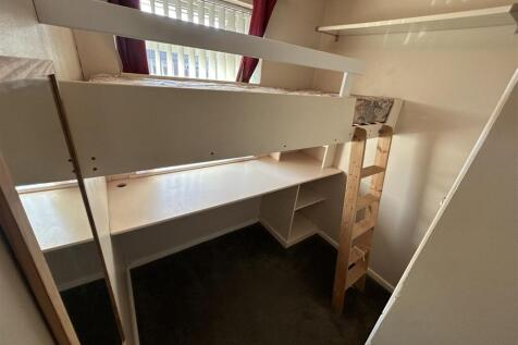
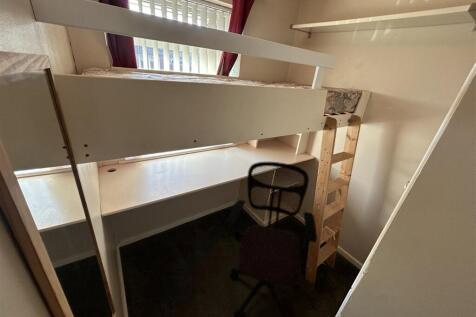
+ office chair (268, 239)
